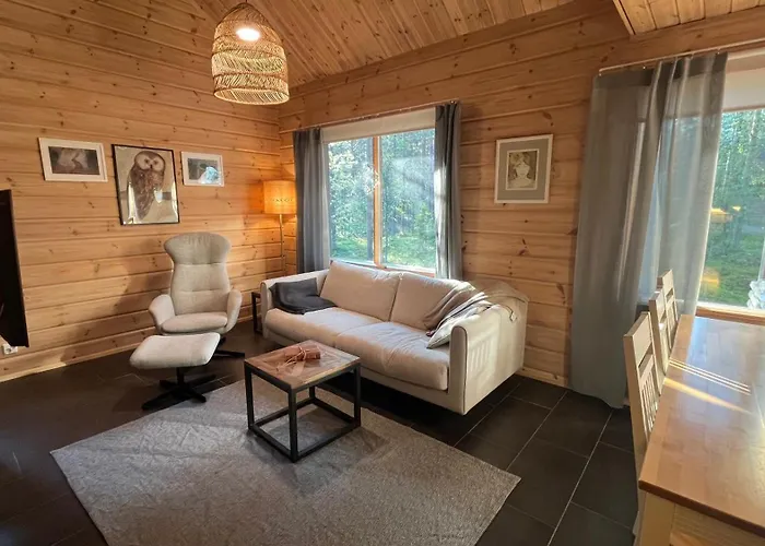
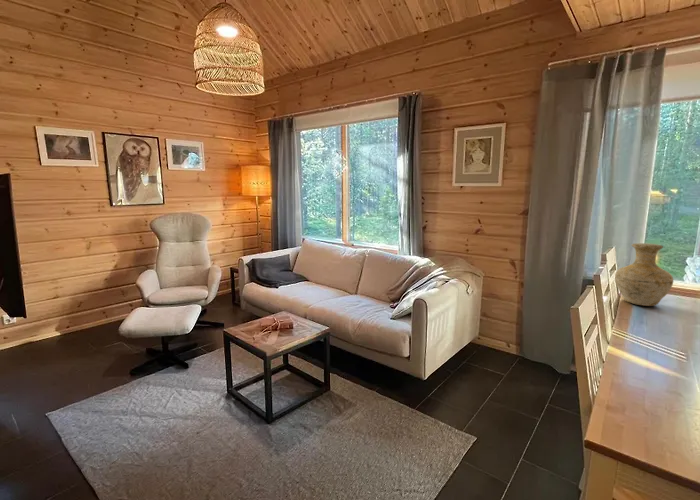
+ vase (644, 273)
